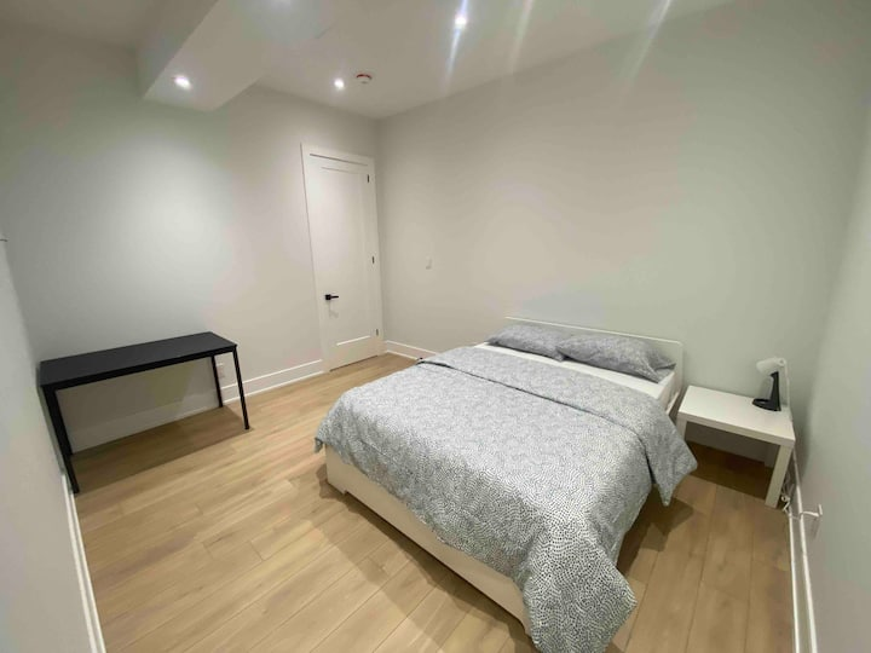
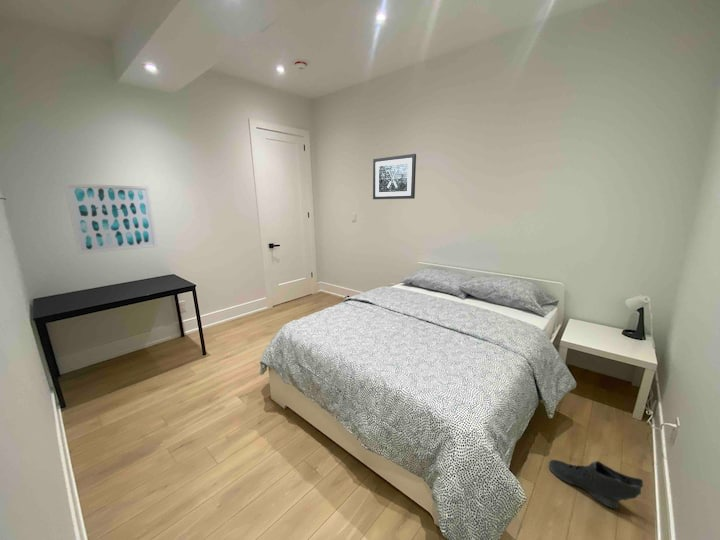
+ sneaker (591, 473)
+ wall art (393, 178)
+ wall art (115, 218)
